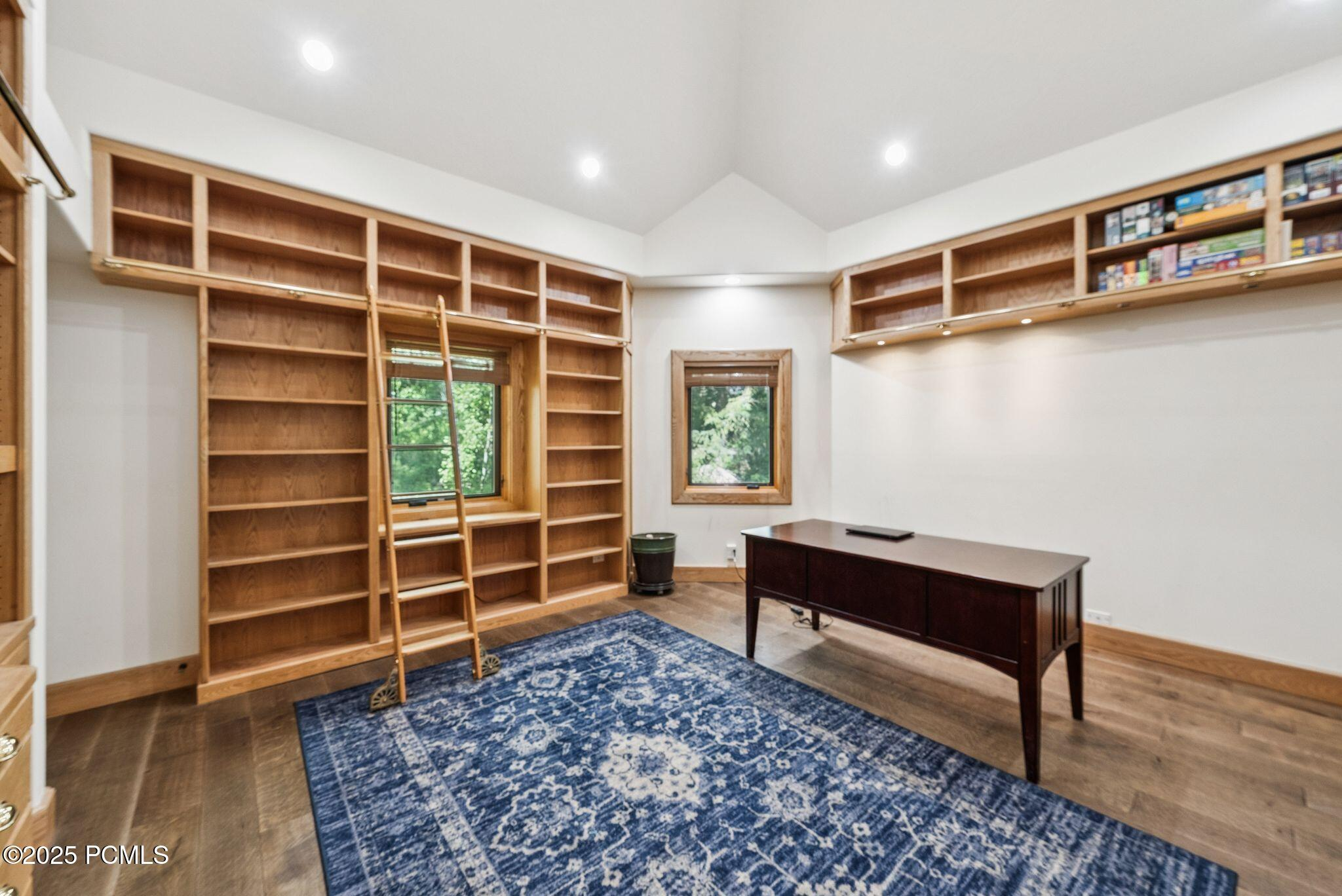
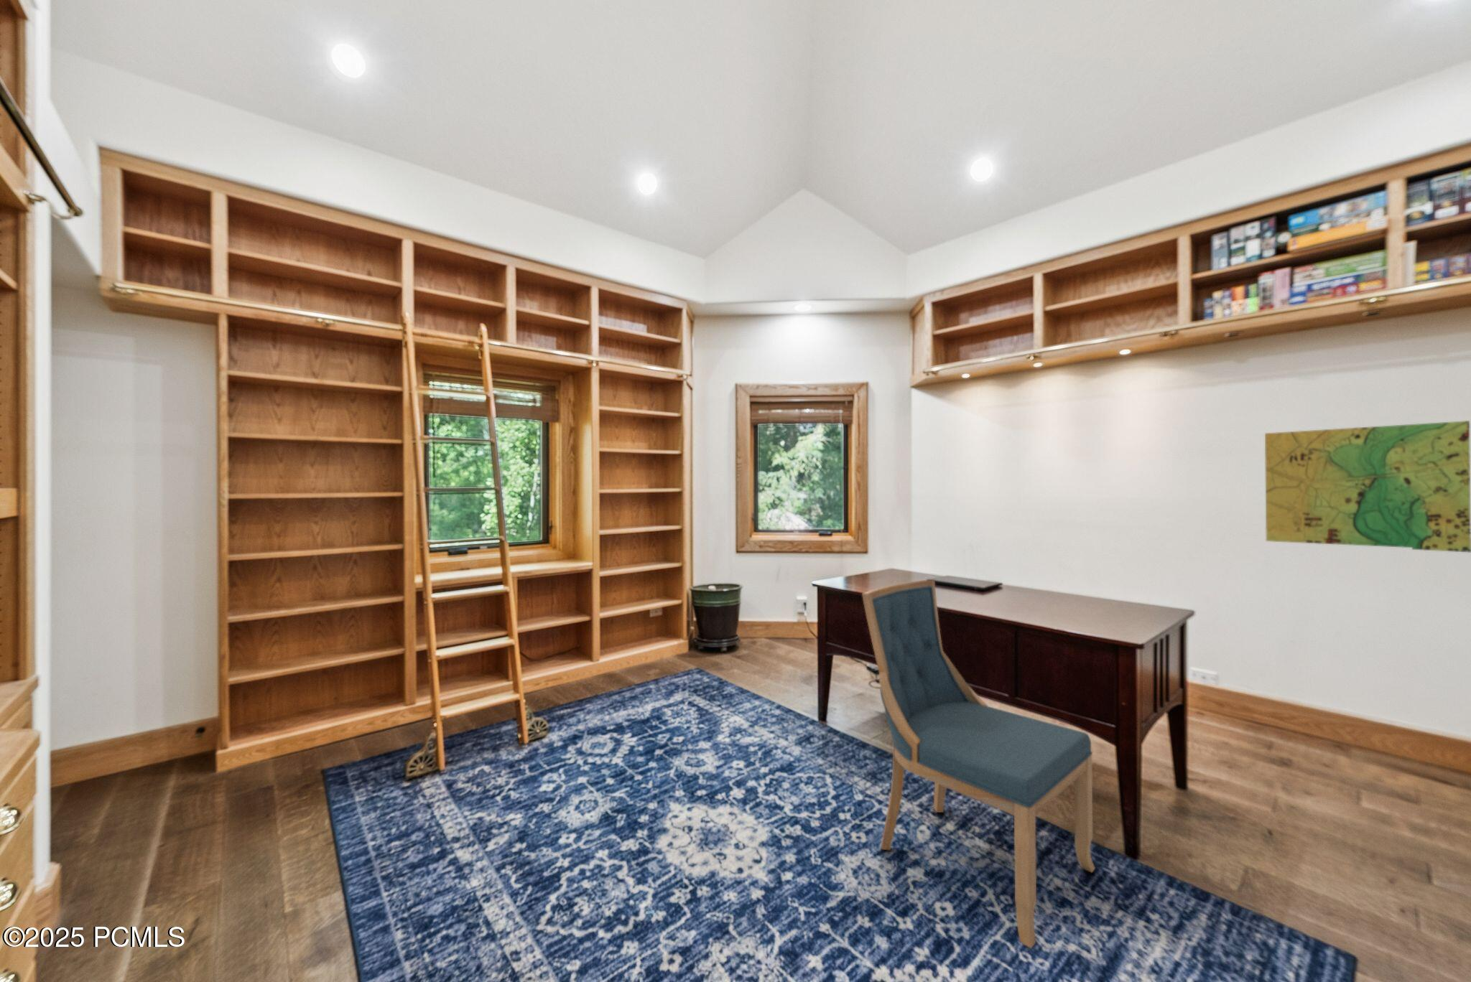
+ map (1358, 487)
+ chair (968, 726)
